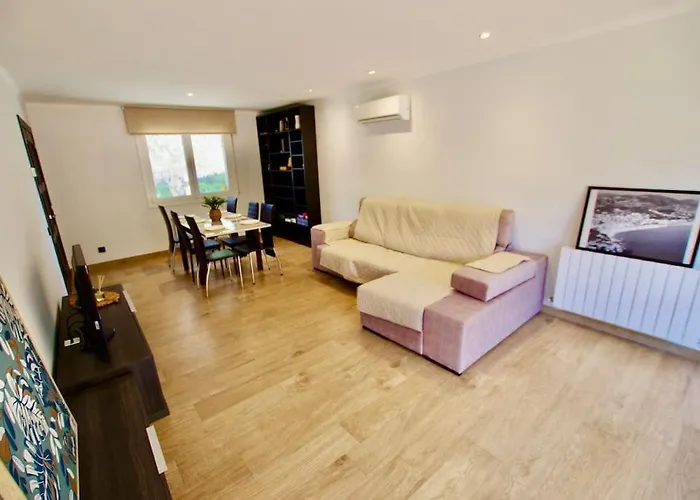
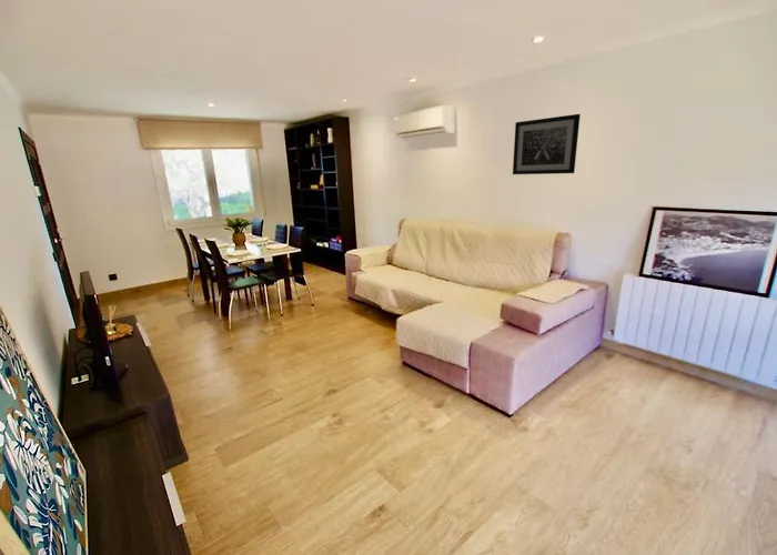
+ wall art (543, 147)
